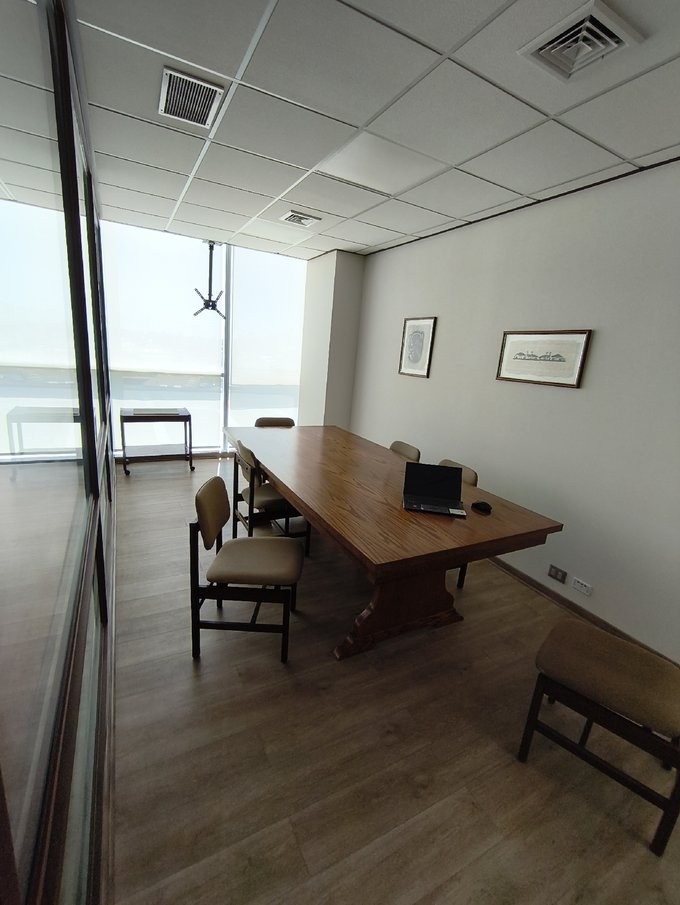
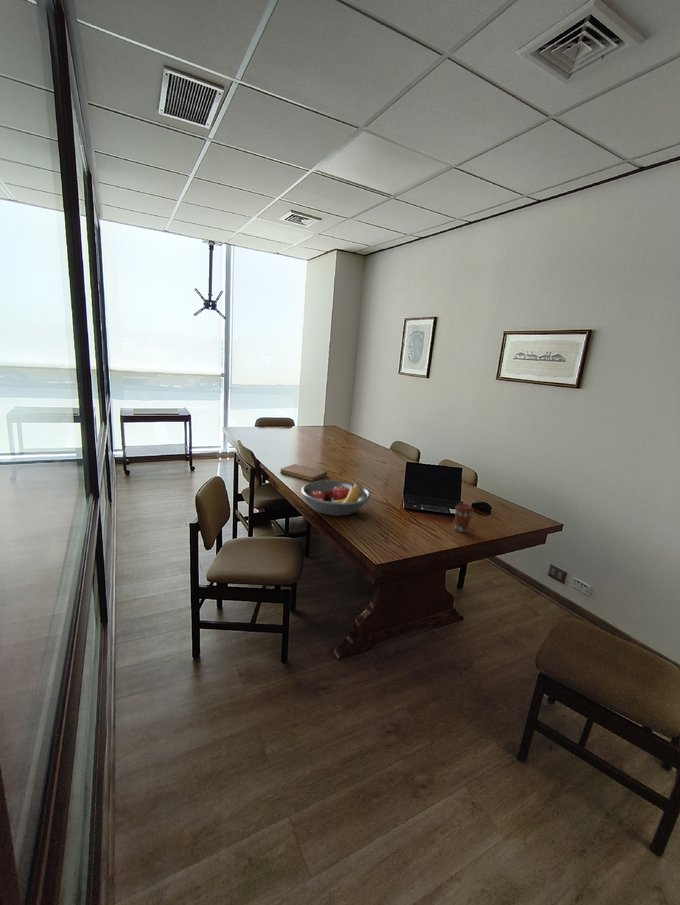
+ notebook (303, 472)
+ coffee cup (462, 518)
+ fruit bowl (335, 498)
